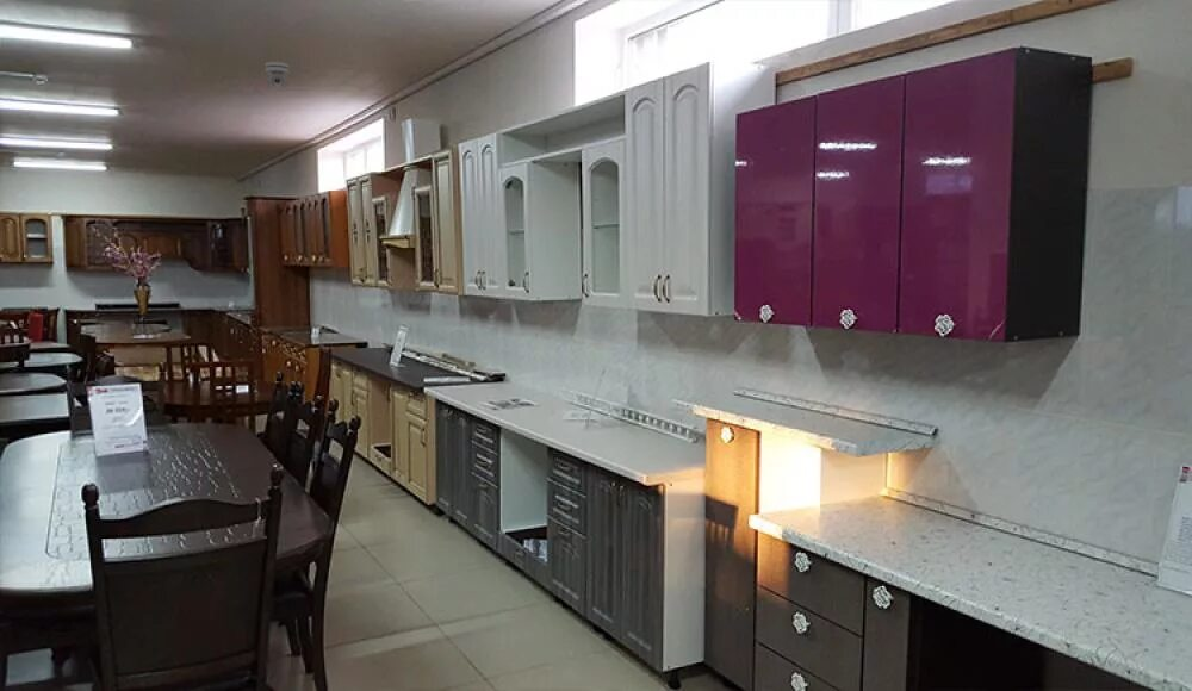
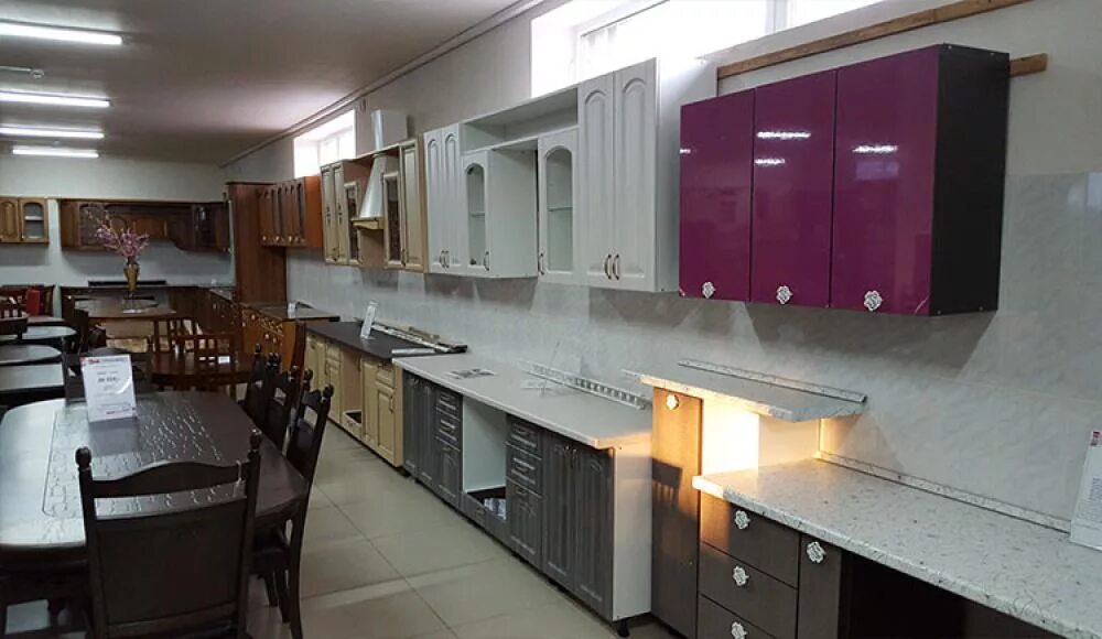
- security camera (277, 76)
